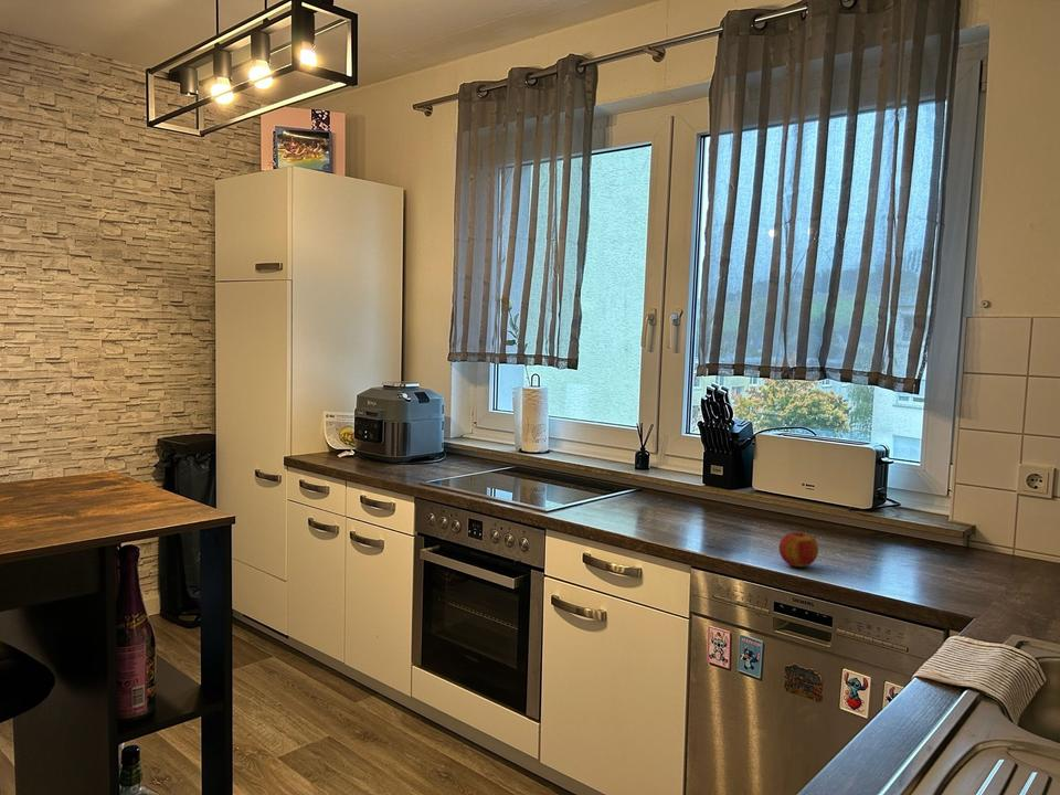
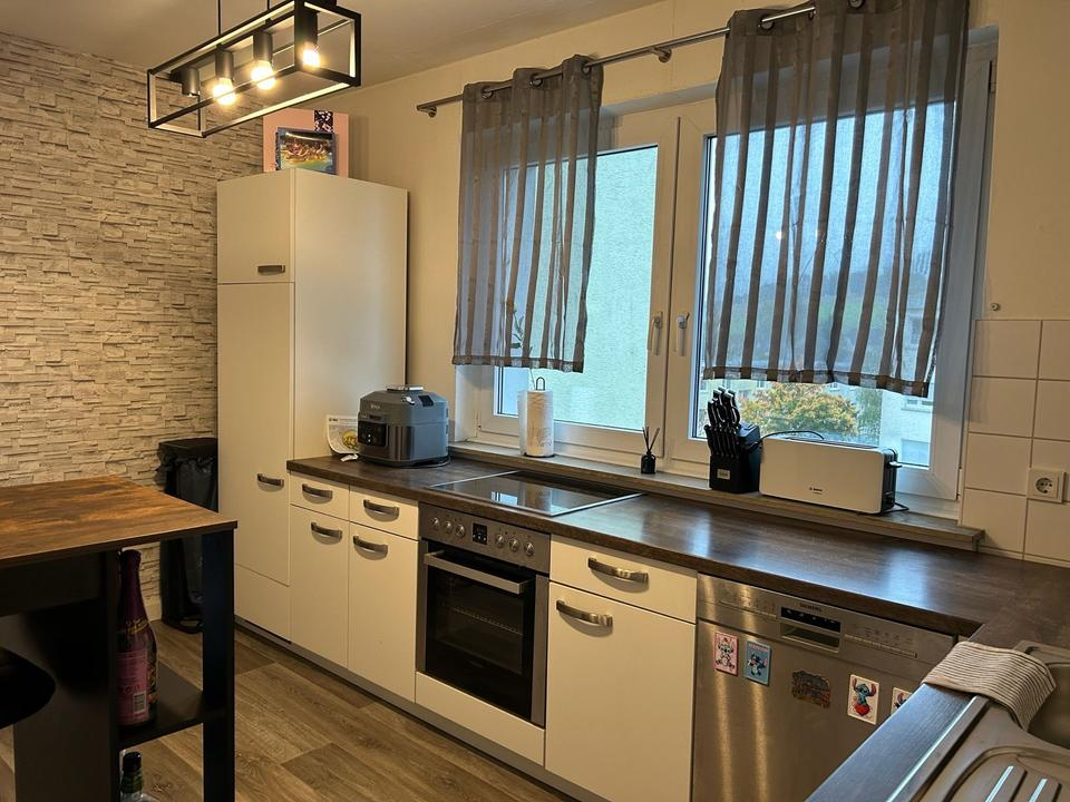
- apple (798, 548)
